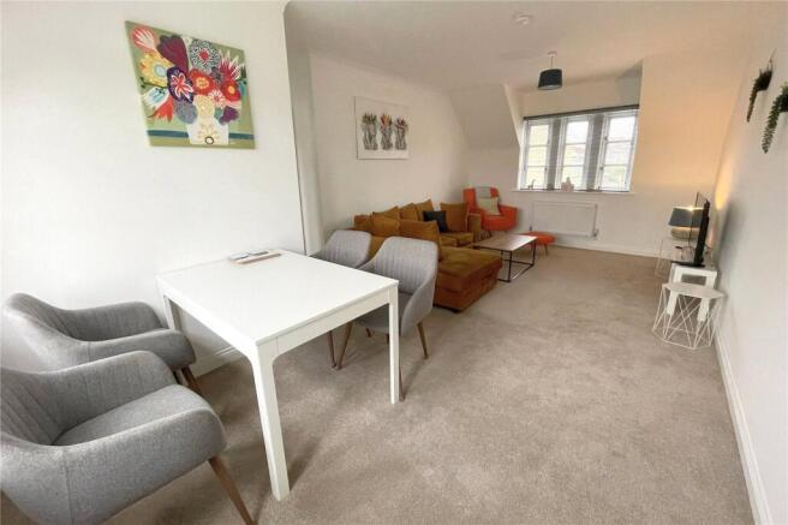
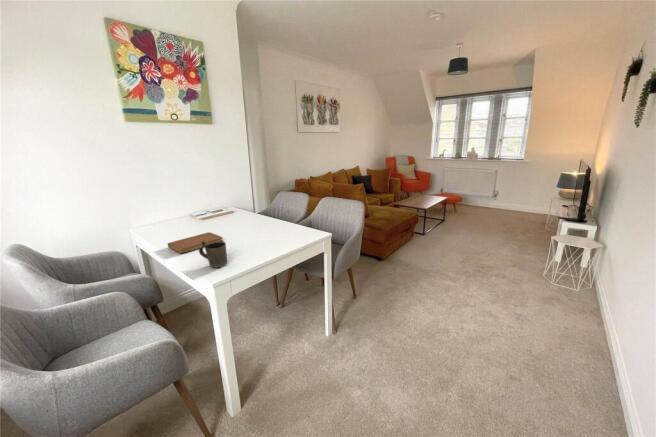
+ mug (213, 252)
+ notebook (196, 241)
